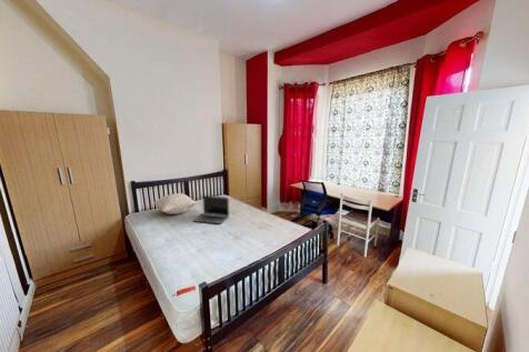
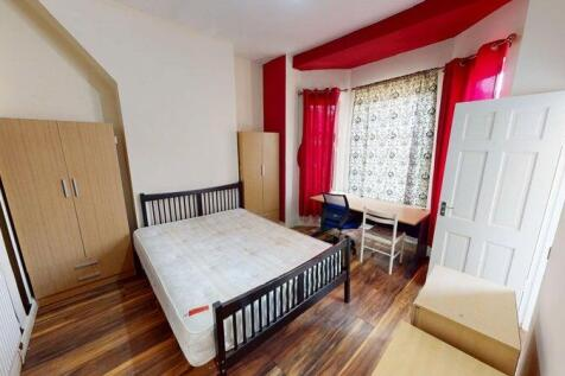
- laptop (211, 209)
- pillow (174, 202)
